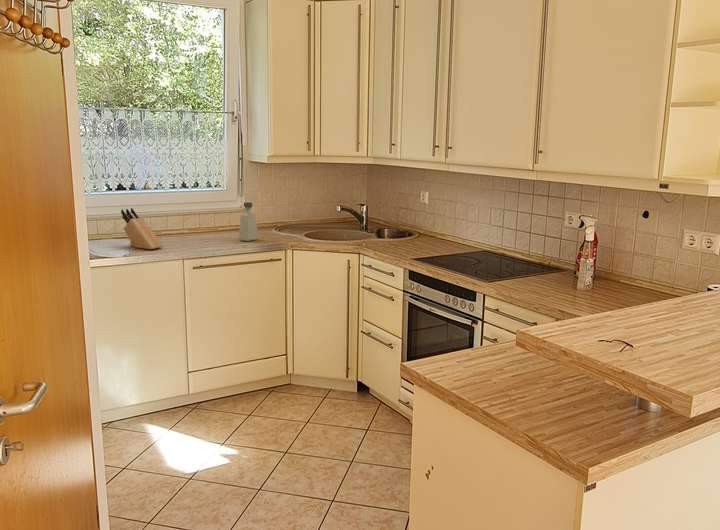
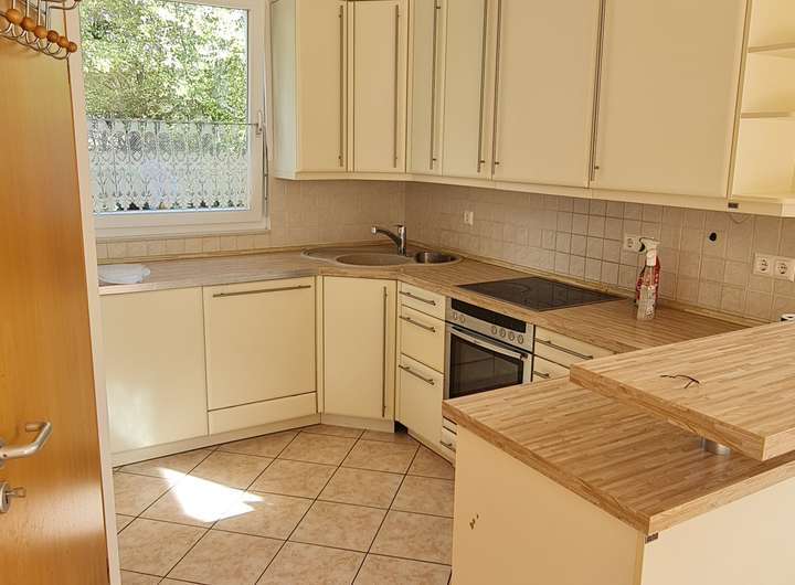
- soap dispenser (248, 221)
- knife block (140, 228)
